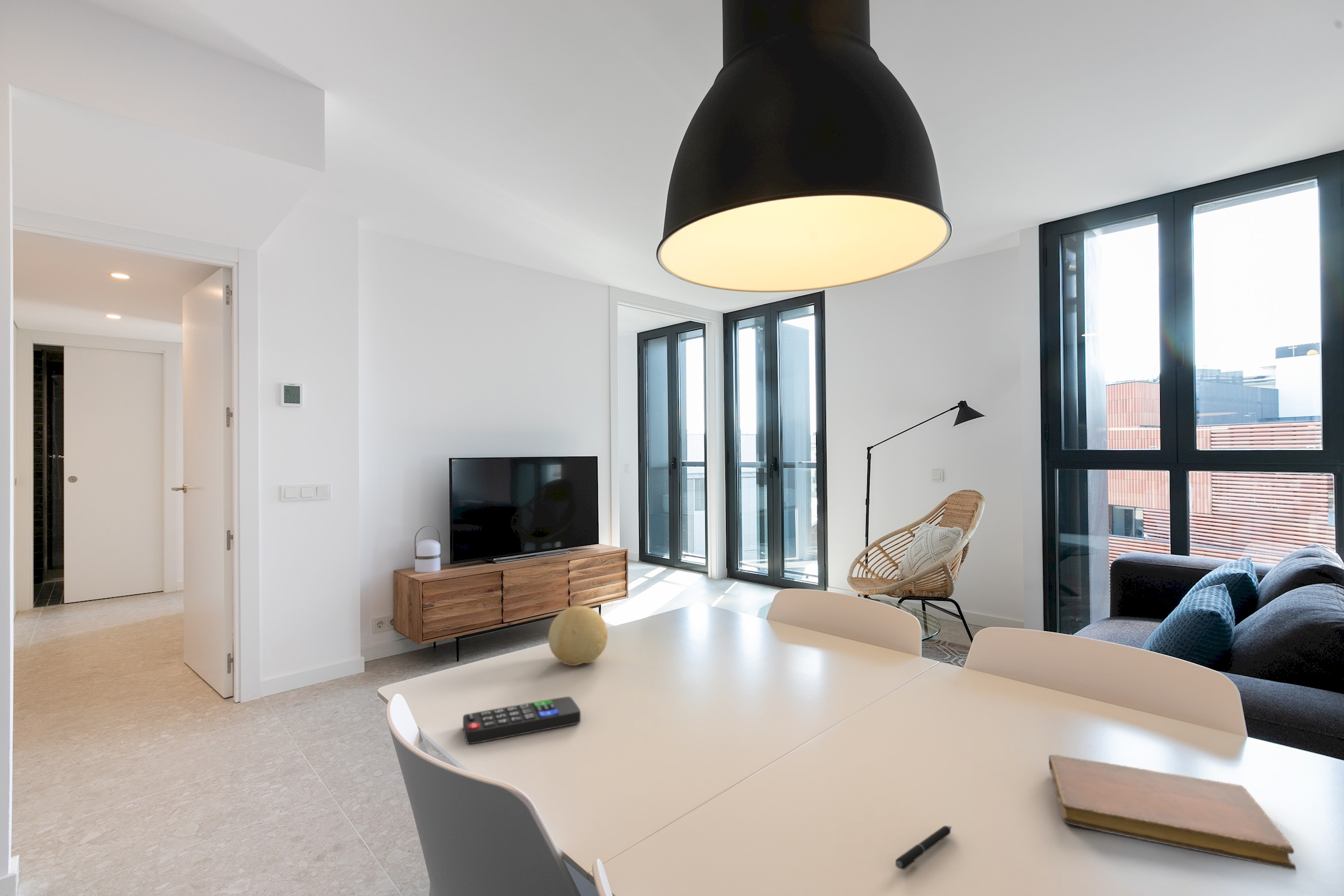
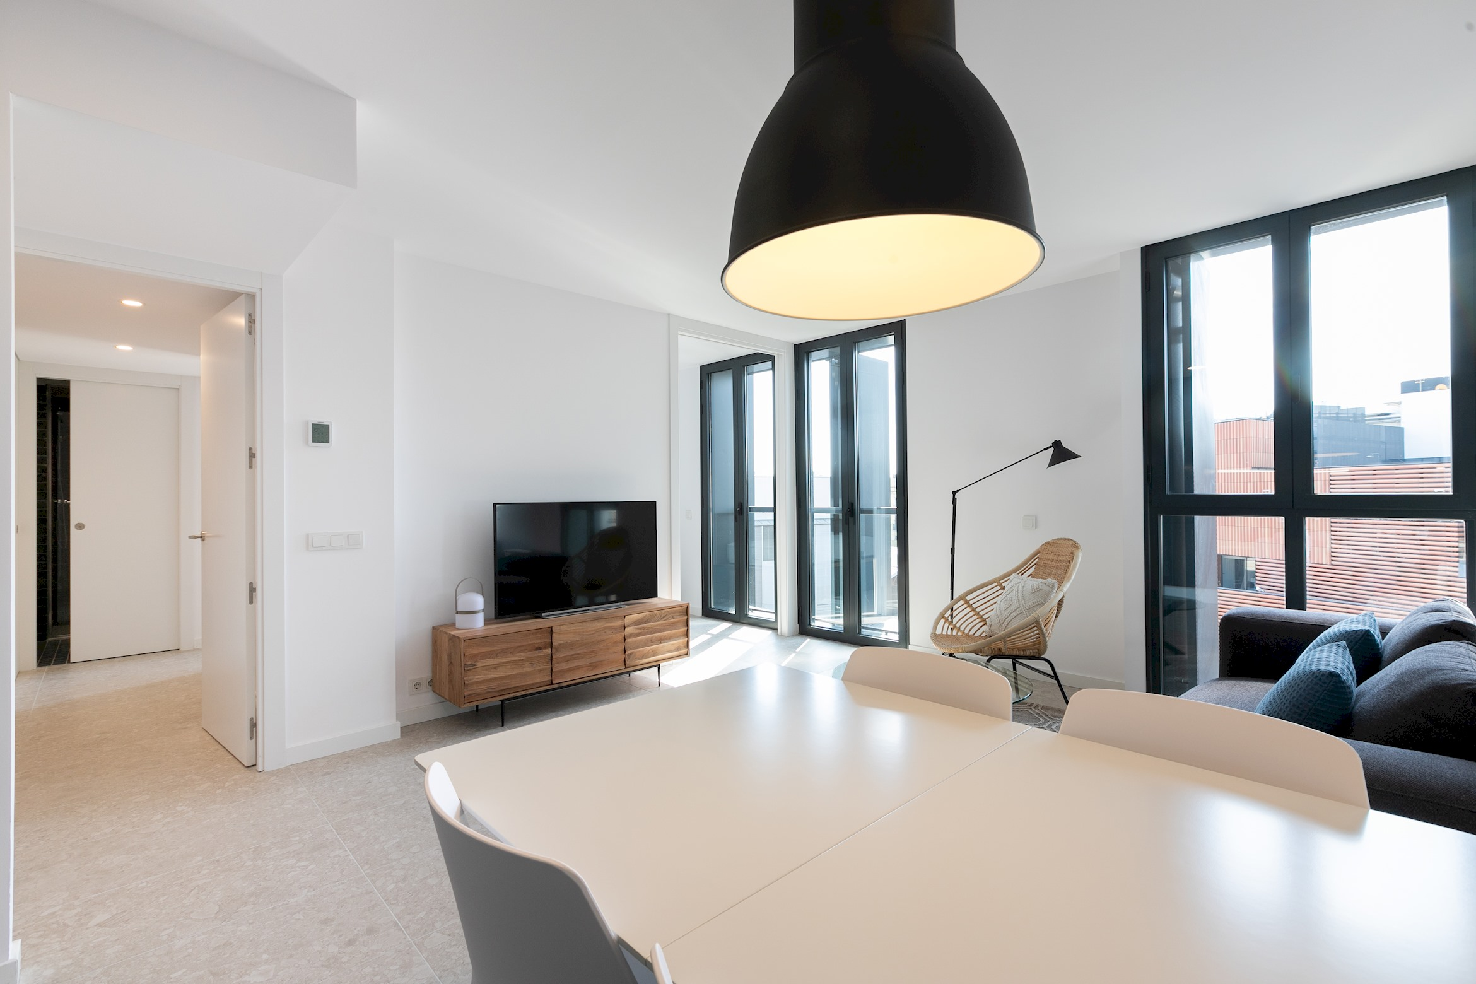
- notebook (1155, 802)
- remote control (522, 717)
- pen (926, 844)
- decorative ball (578, 634)
